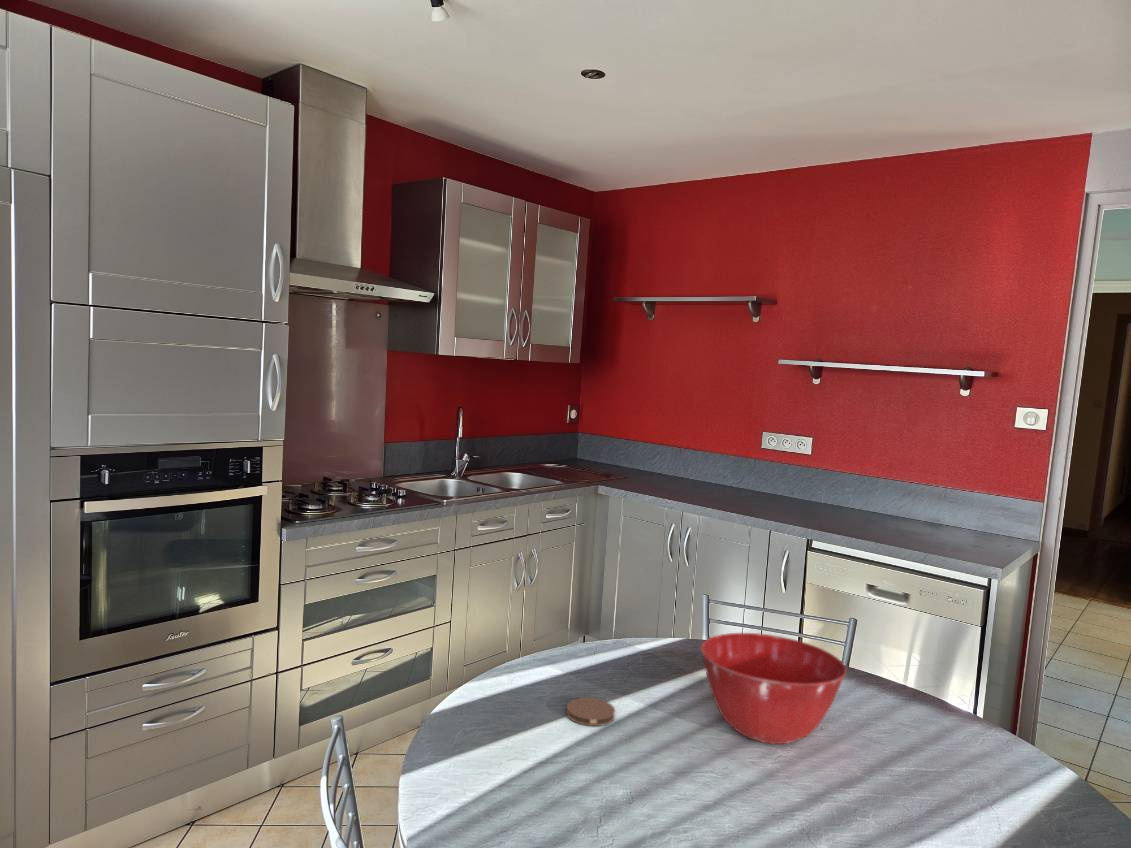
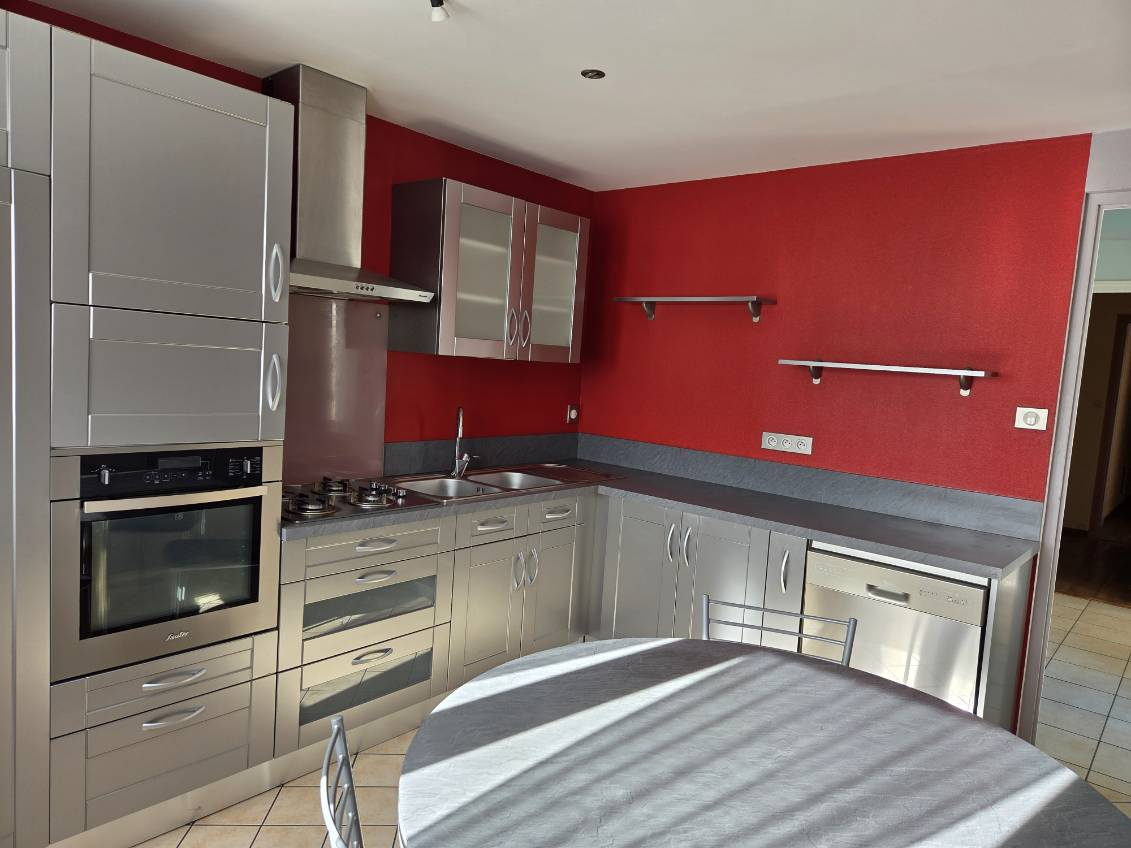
- coaster (590, 711)
- mixing bowl (768, 691)
